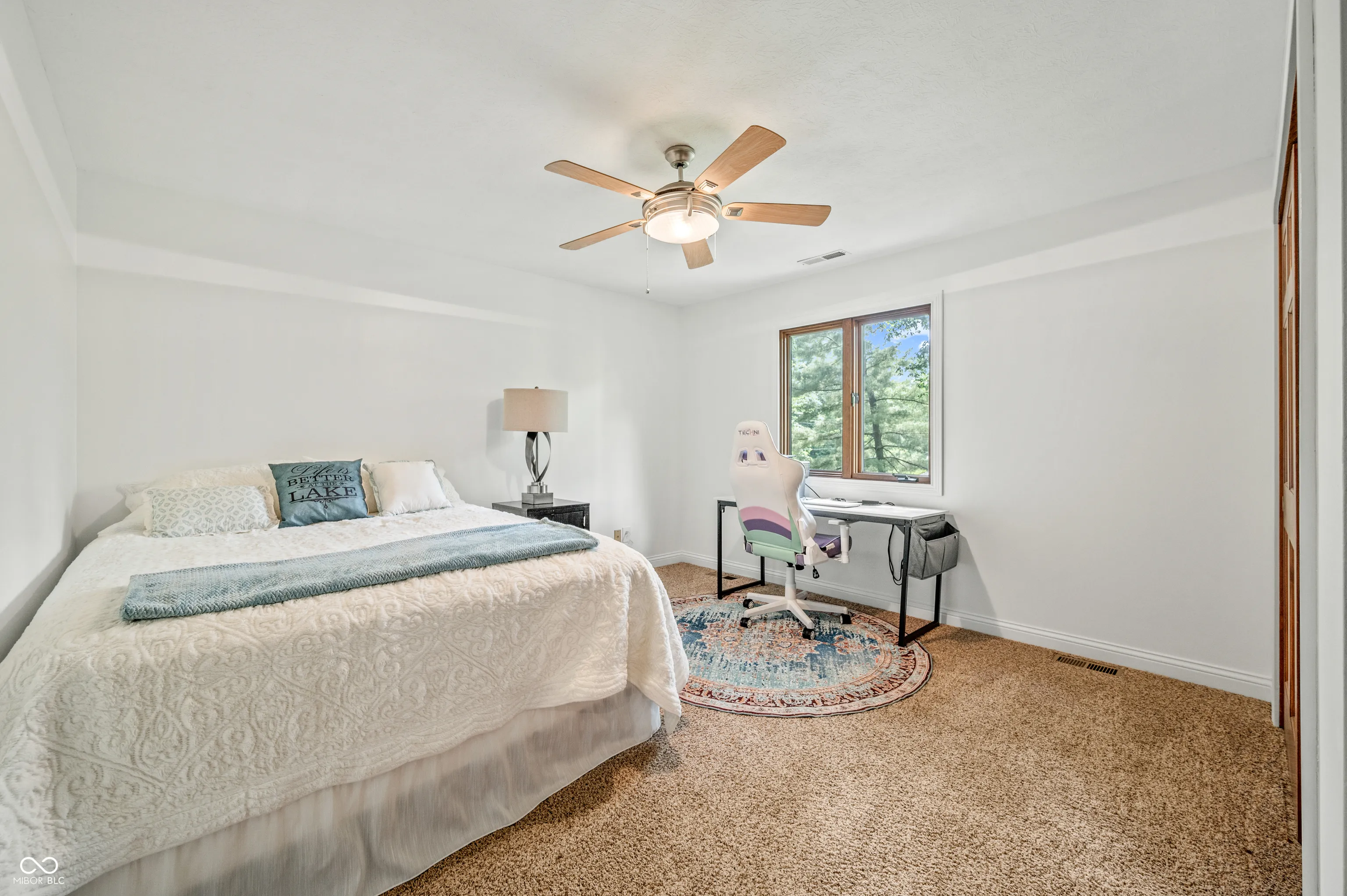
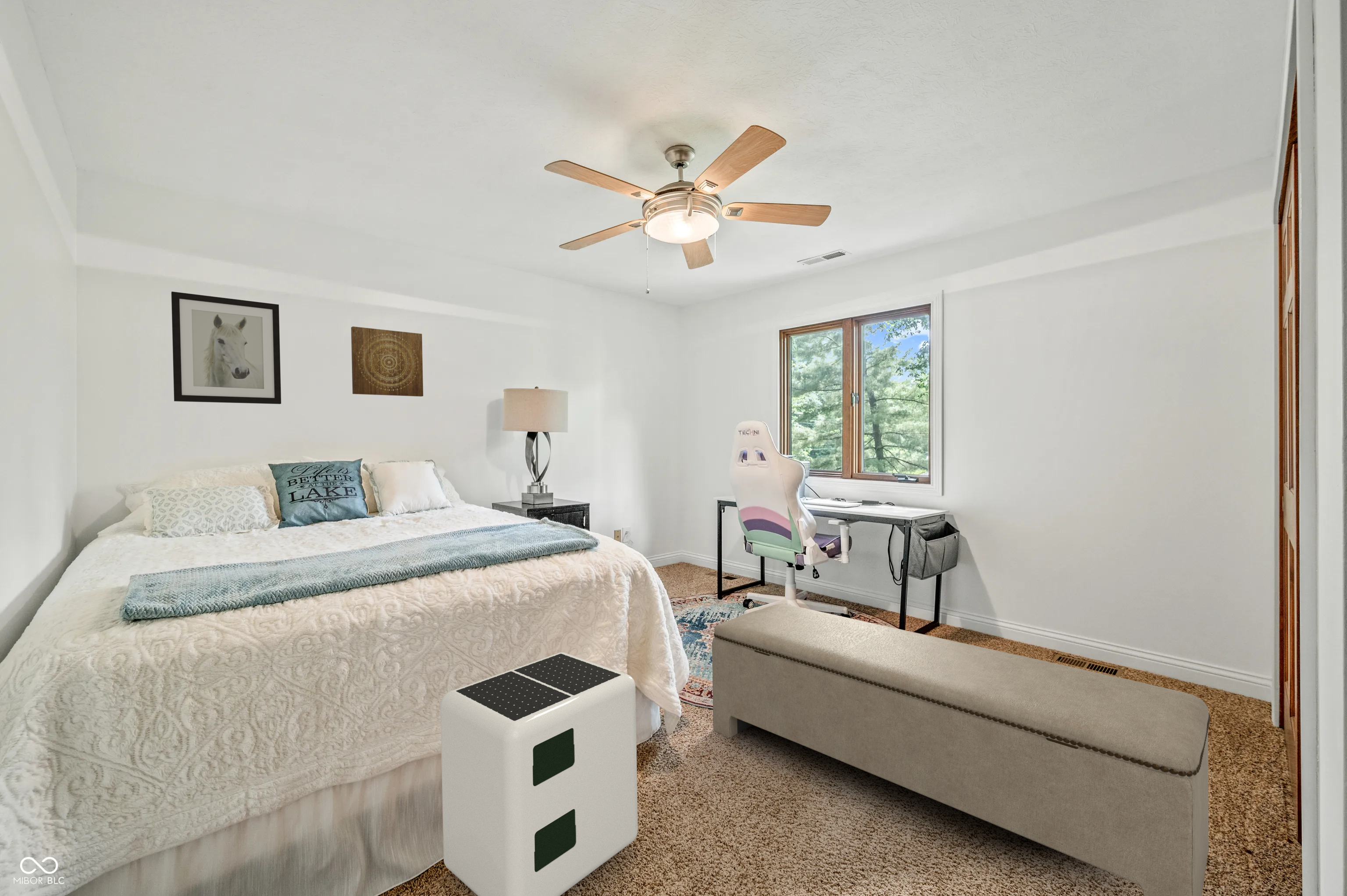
+ wall art (388, 363)
+ air purifier (542, 771)
+ wall art (228, 351)
+ bench (916, 715)
